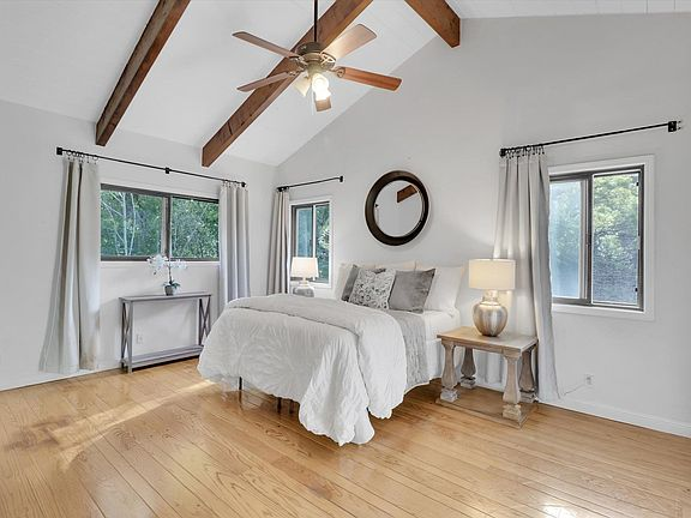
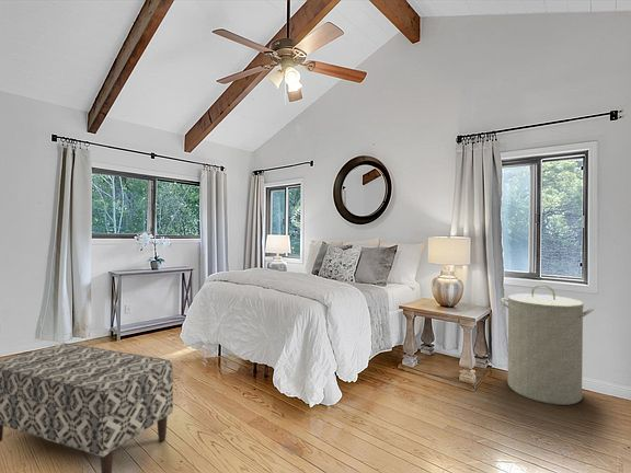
+ laundry hamper (543, 337)
+ bench (80, 401)
